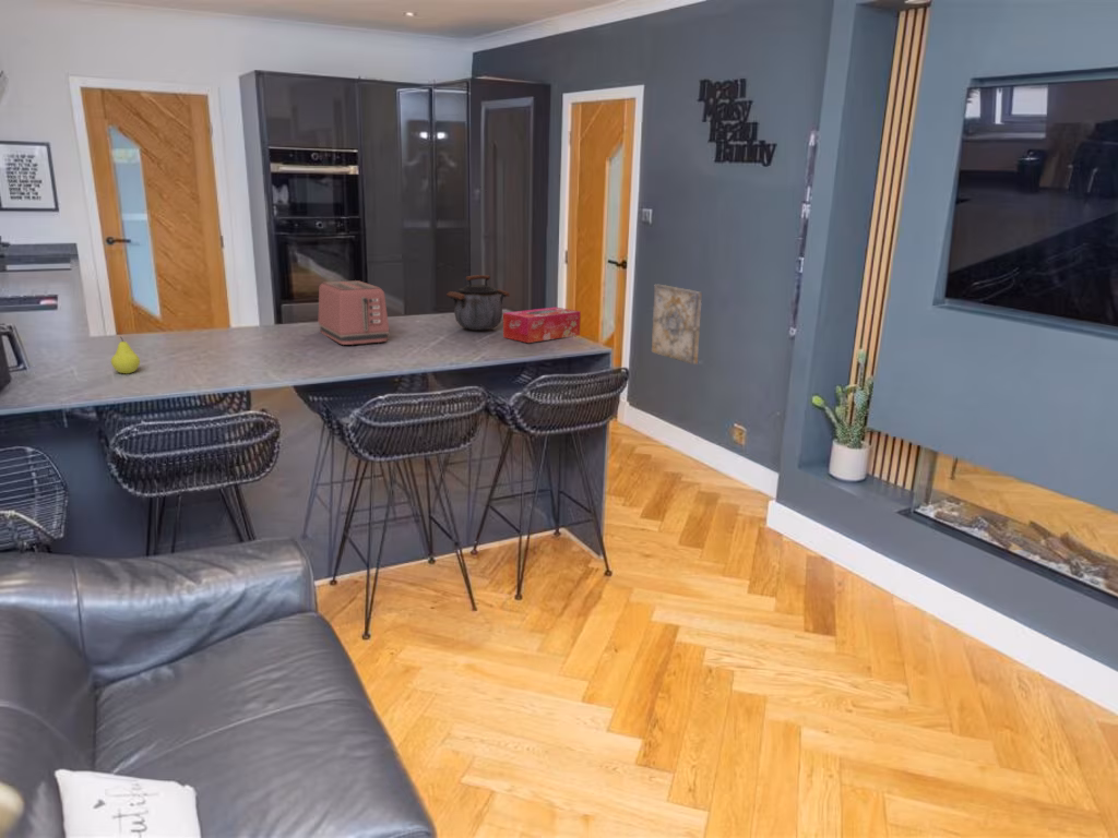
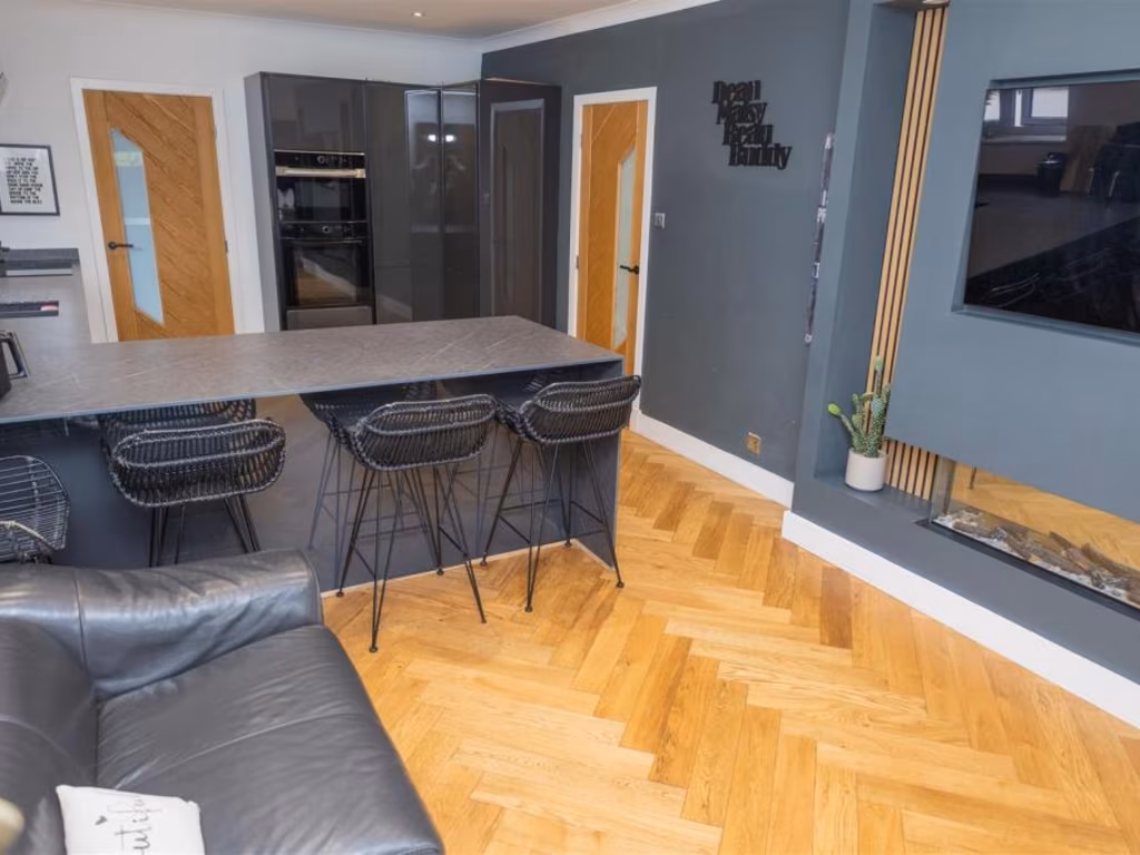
- fruit (124, 355)
- wall art (675, 323)
- kettle (478, 302)
- toaster (353, 311)
- tissue box (542, 324)
